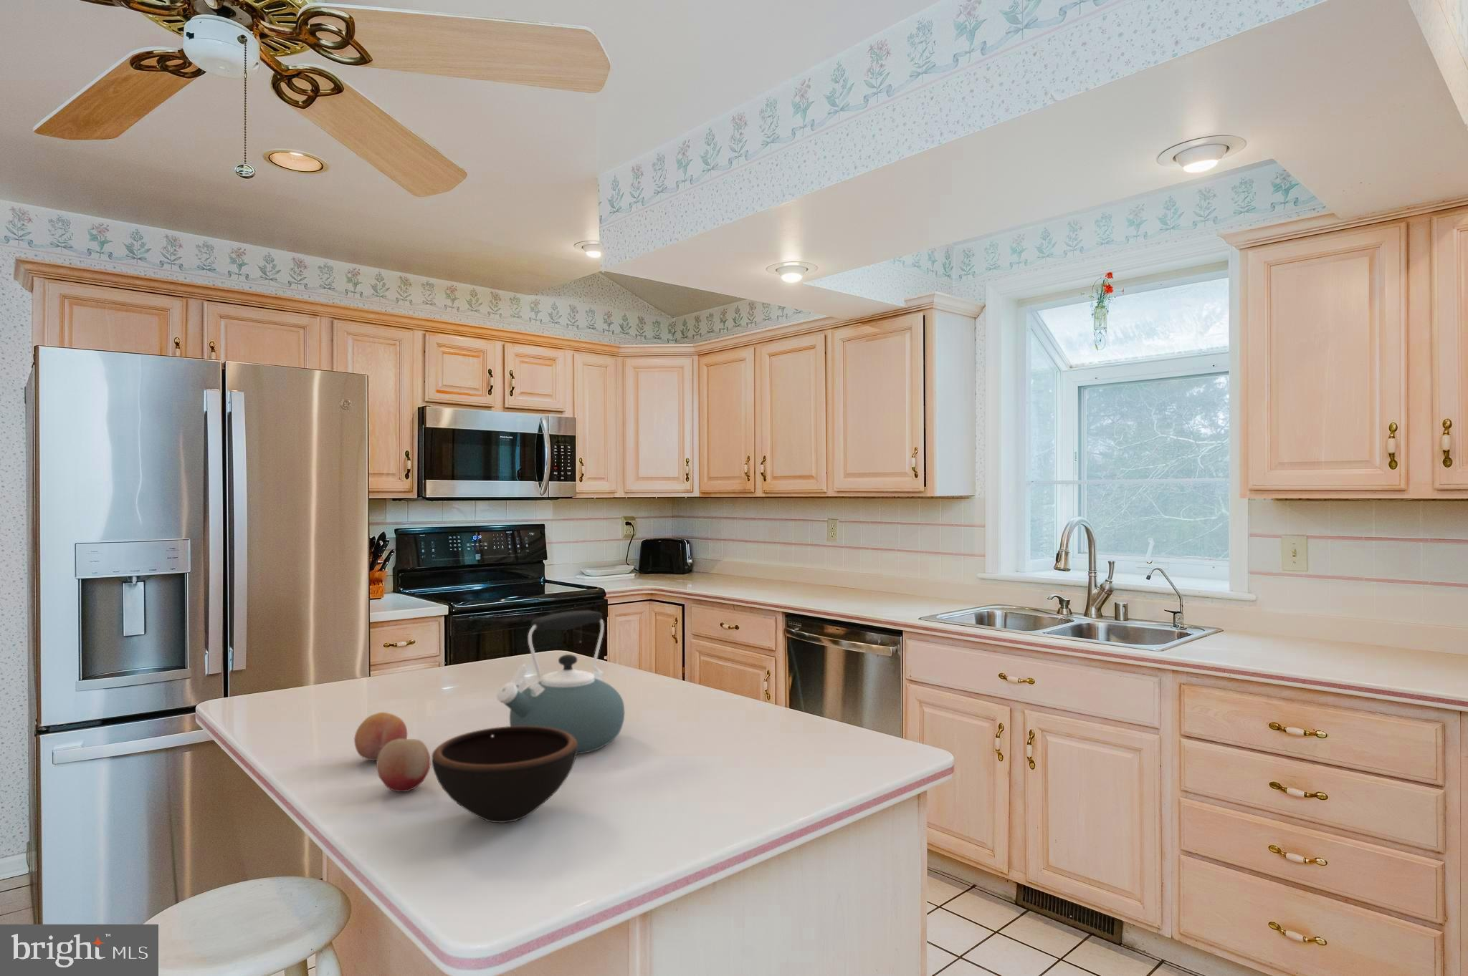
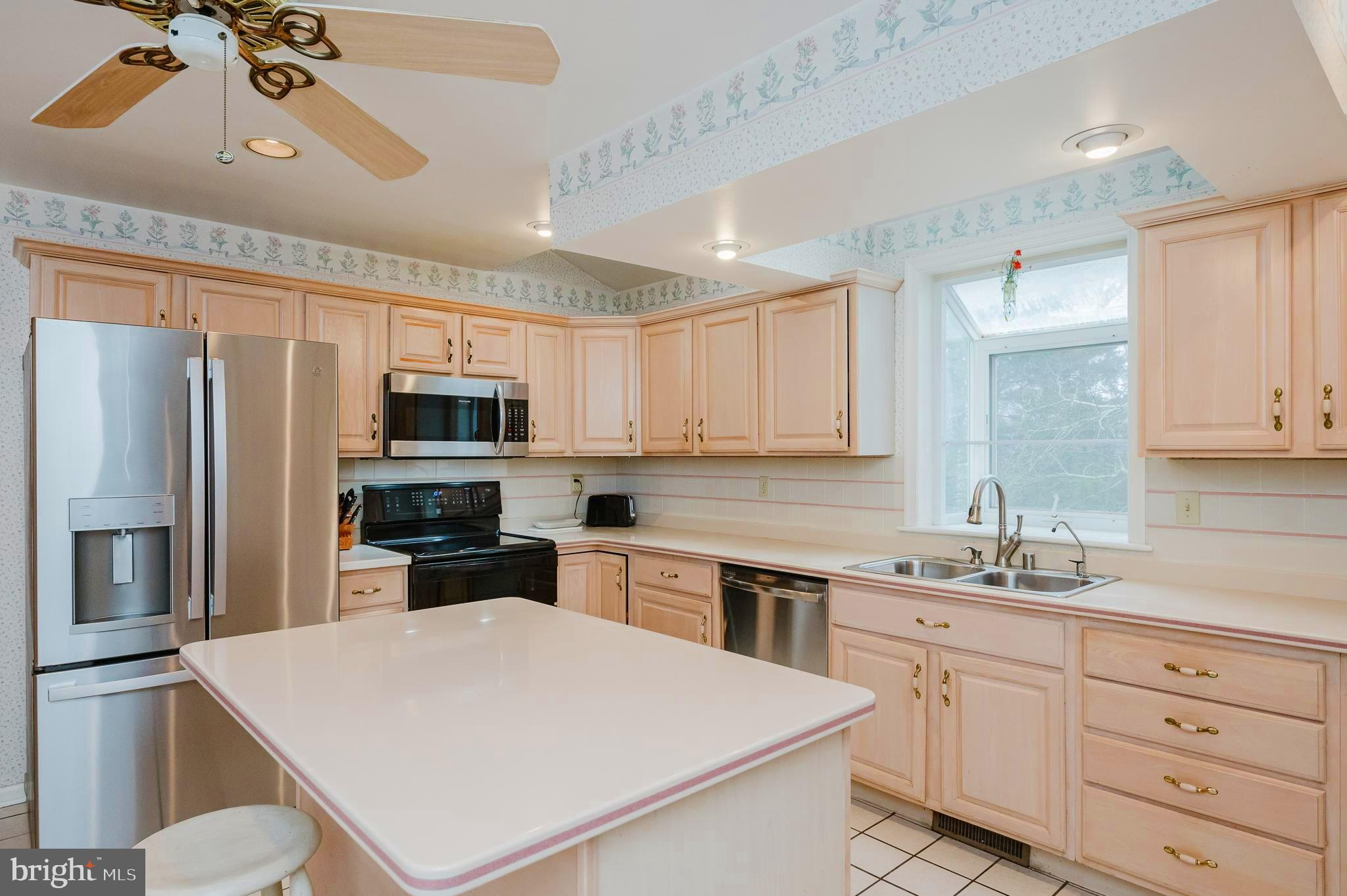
- kettle (558, 680)
- fruit (380, 735)
- fruit (403, 764)
- bowl (506, 779)
